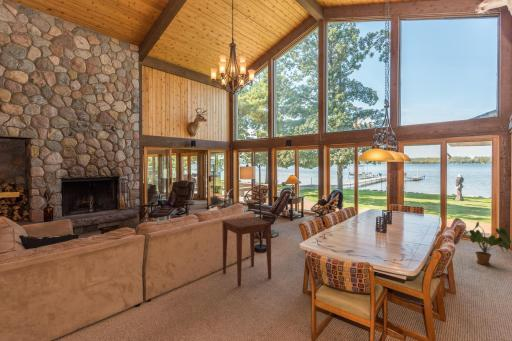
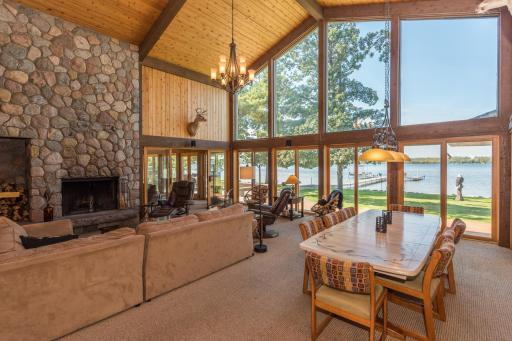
- house plant (483, 244)
- side table (250, 248)
